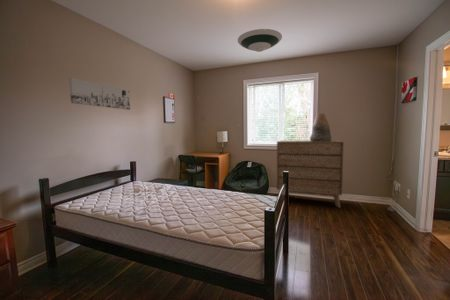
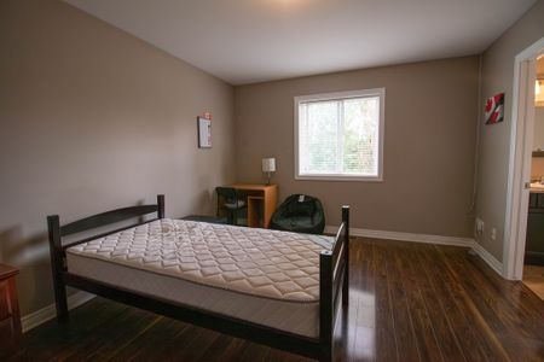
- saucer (259, 44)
- decorative urn (320, 127)
- wall art (103, 96)
- dresser (308, 170)
